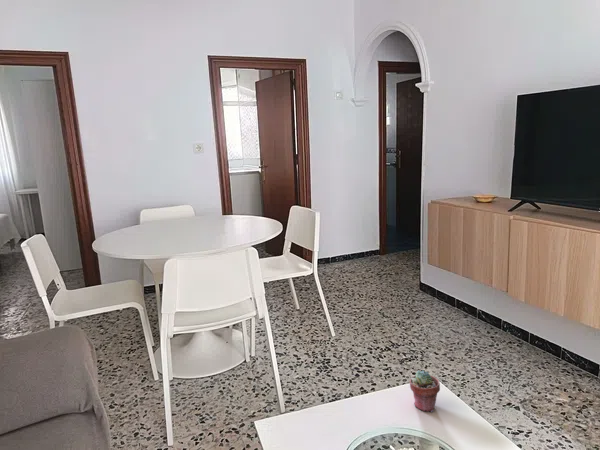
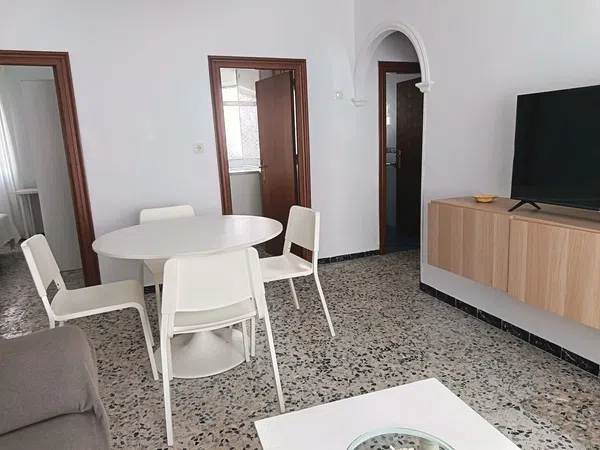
- potted succulent (424, 388)
